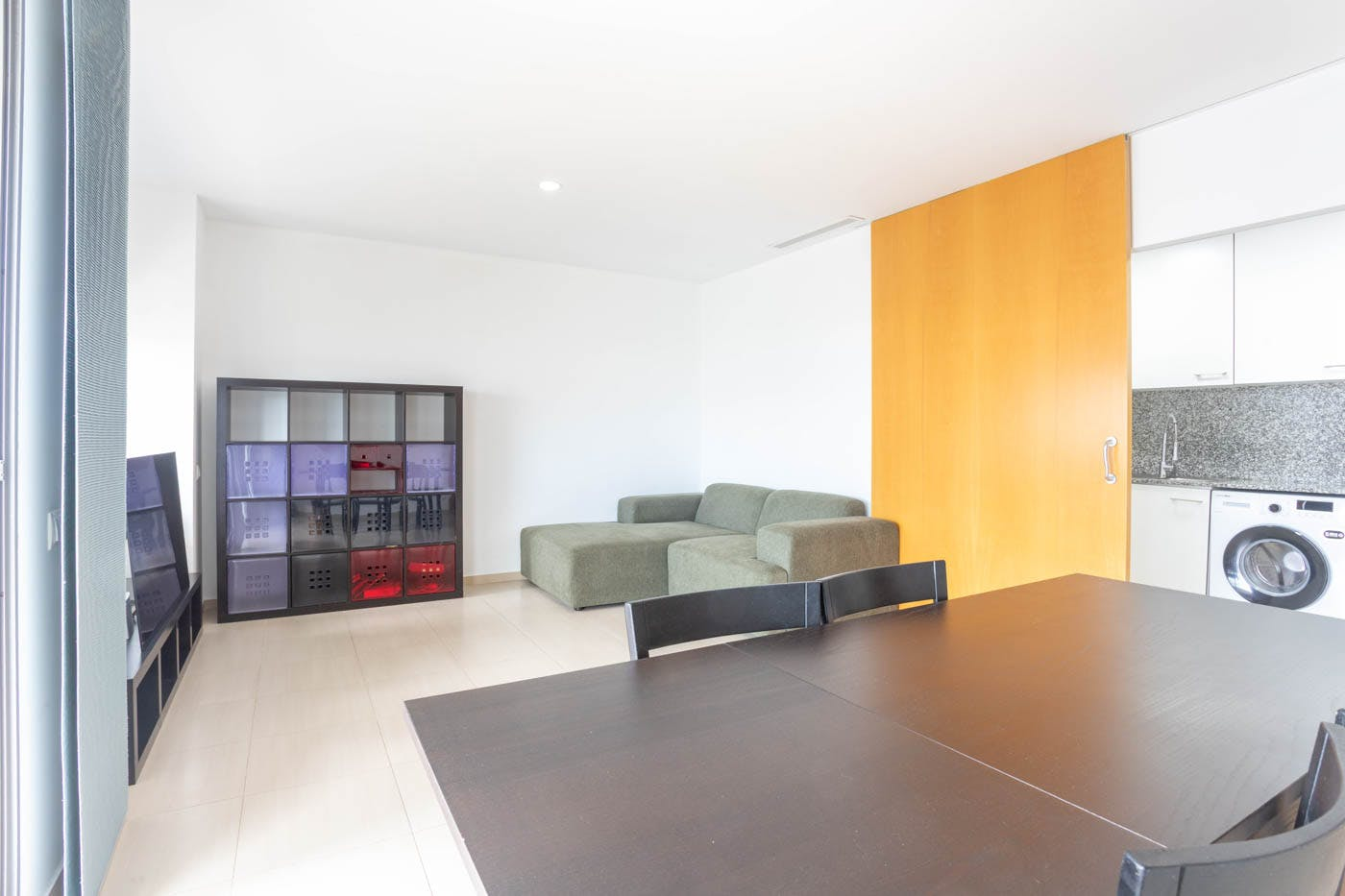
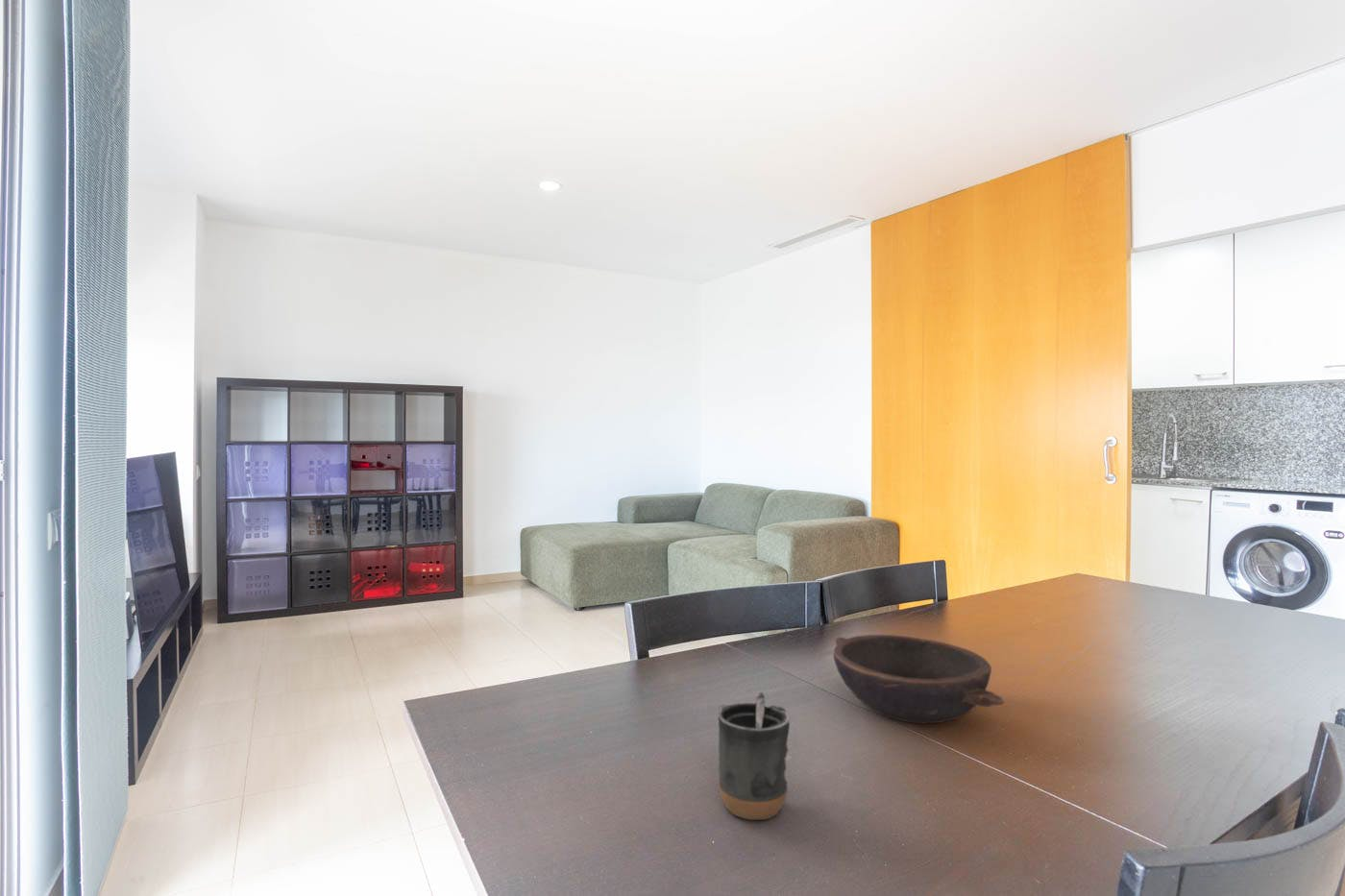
+ mug (762, 751)
+ bowl (909, 681)
